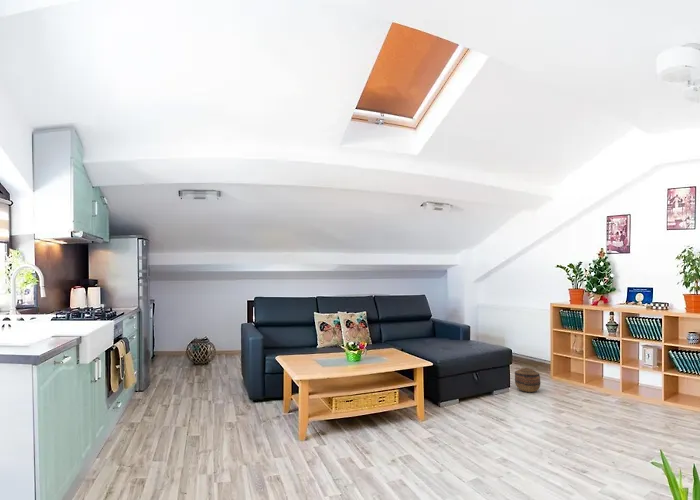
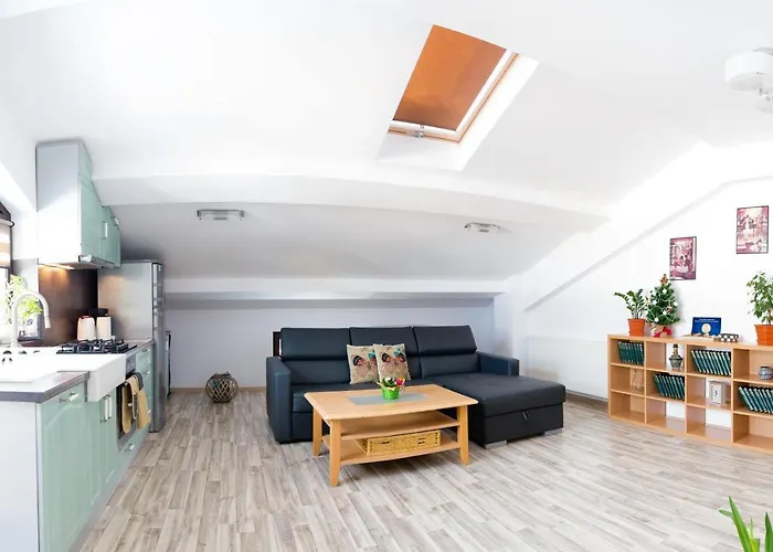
- basket (527, 379)
